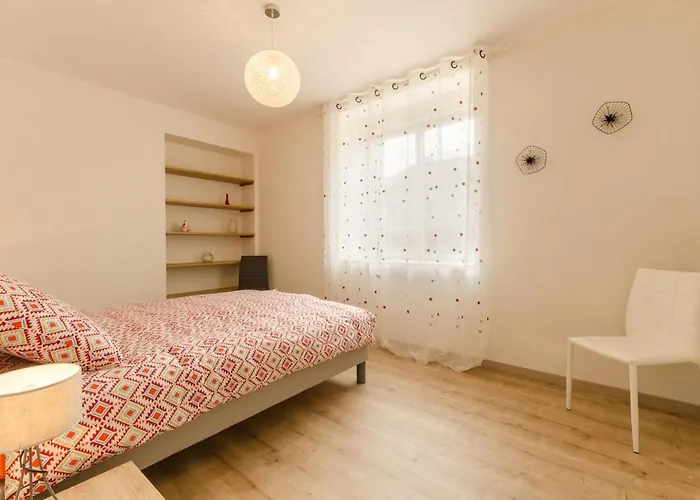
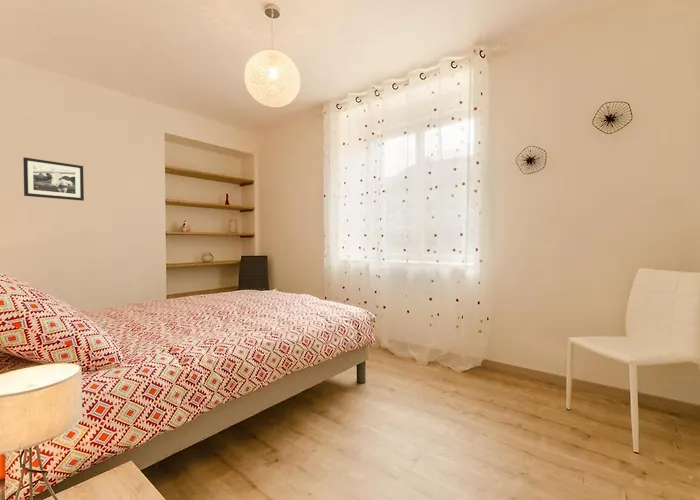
+ picture frame (55, 180)
